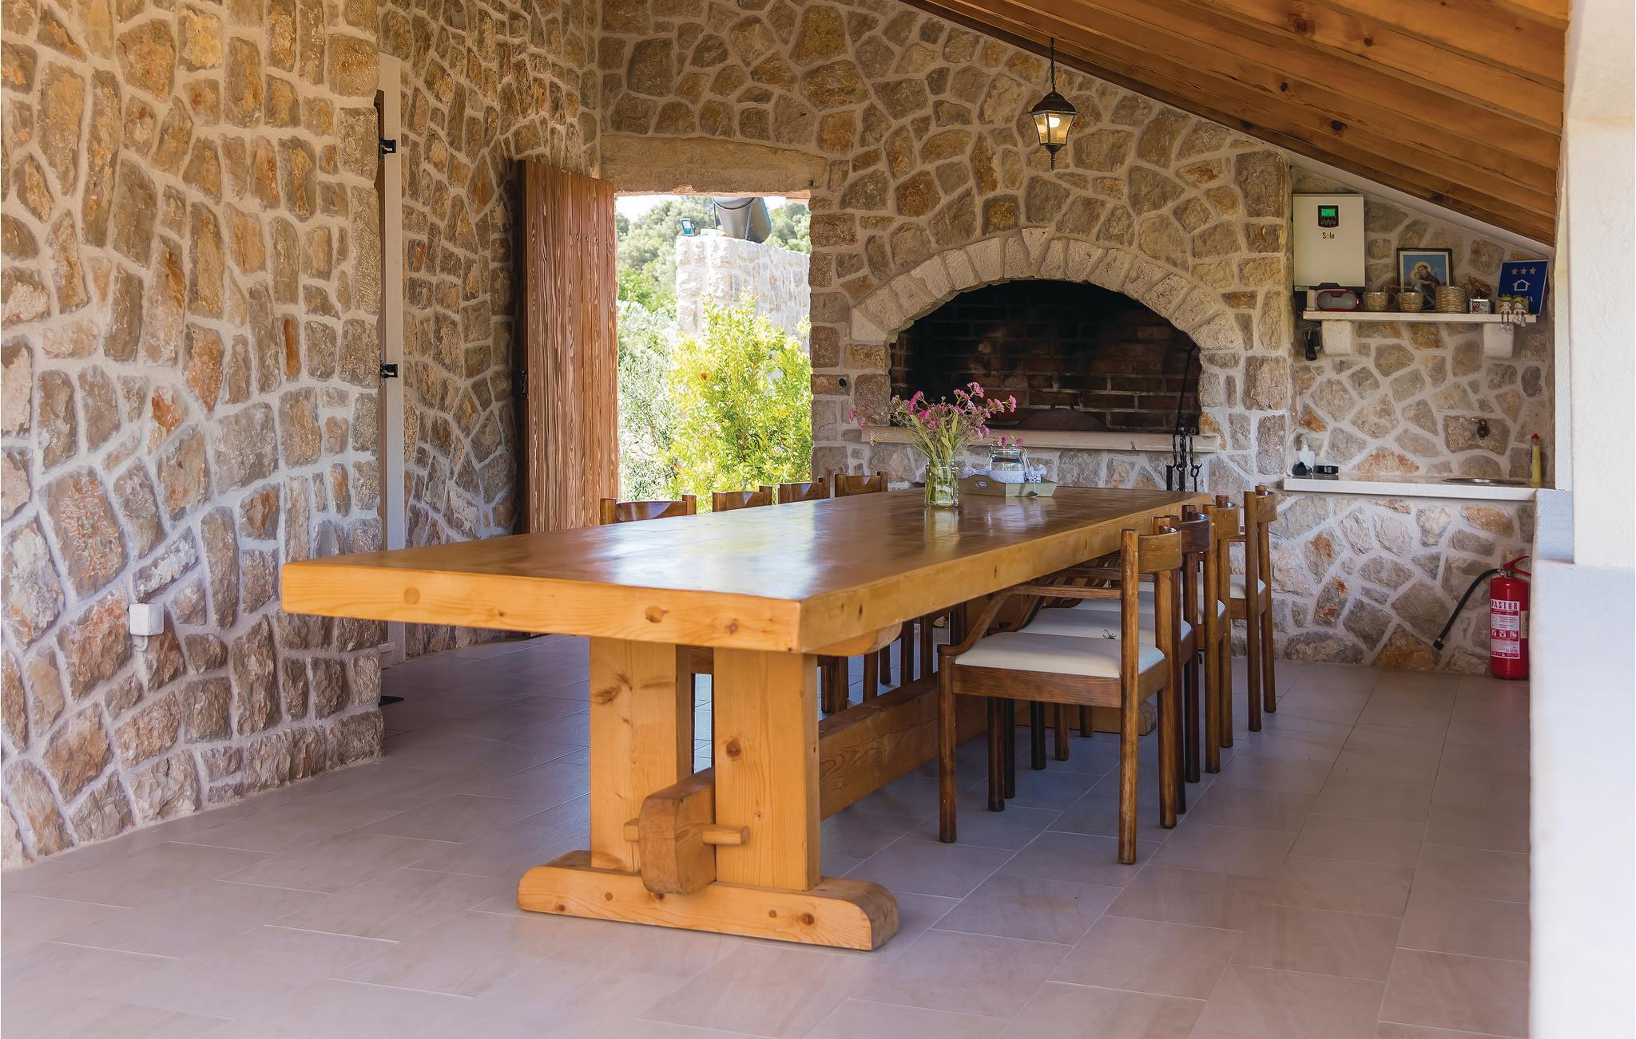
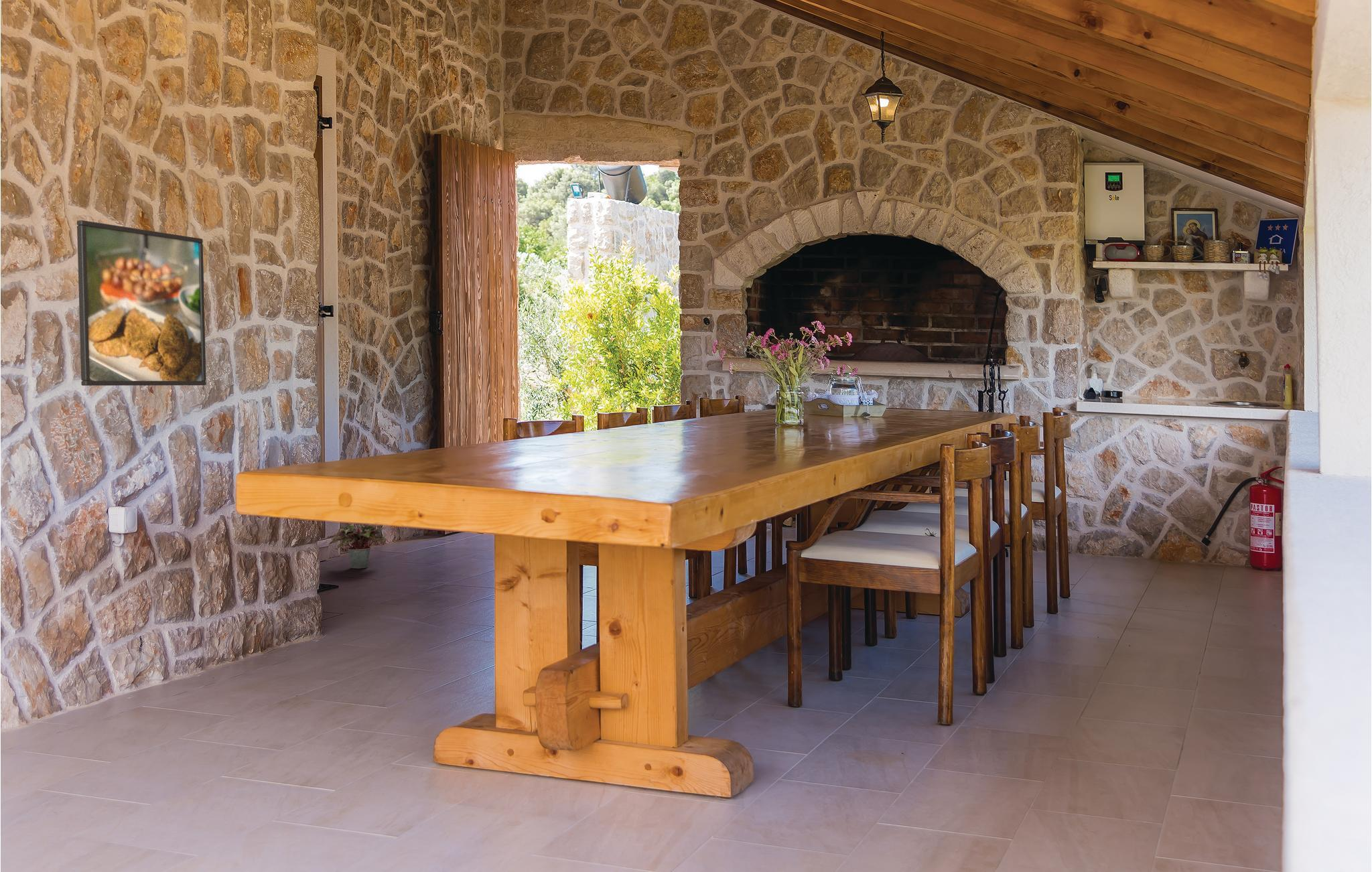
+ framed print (145, 307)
+ potted plant (358, 545)
